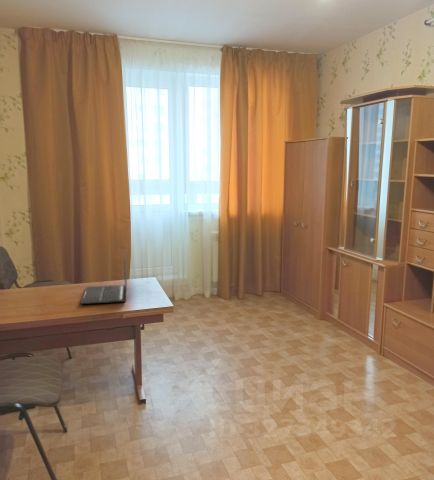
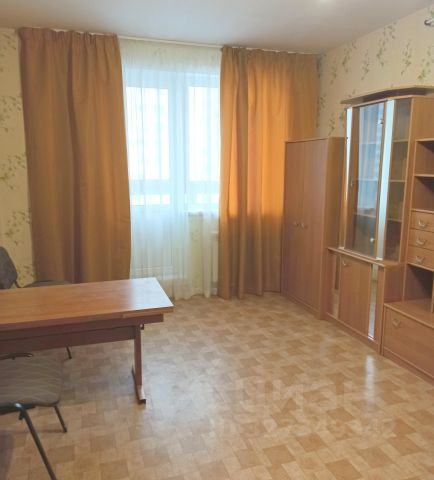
- laptop (104, 286)
